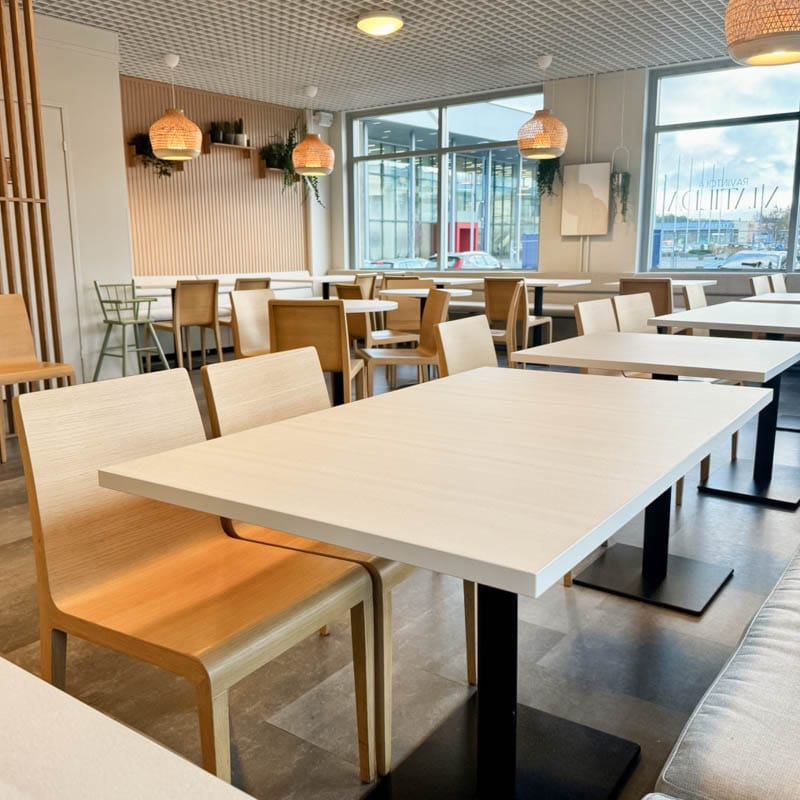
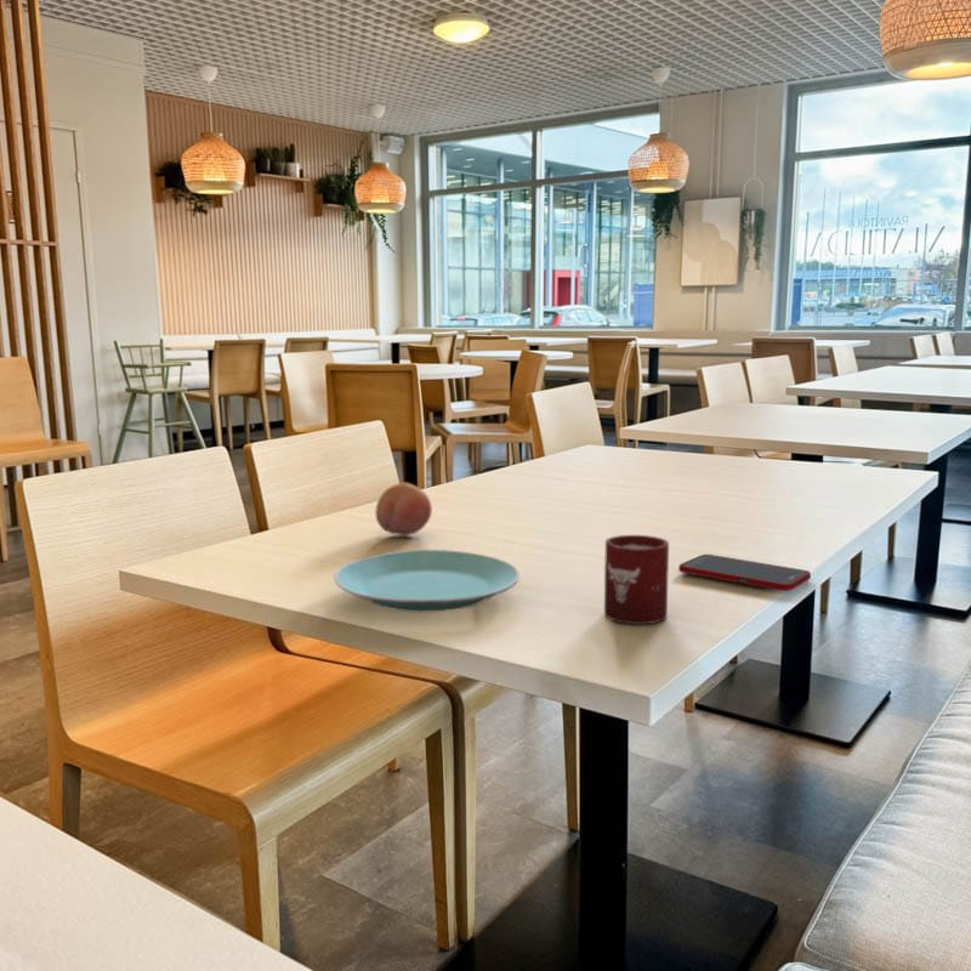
+ cell phone (743, 572)
+ plate (427, 583)
+ cup (640, 574)
+ fruit (402, 509)
